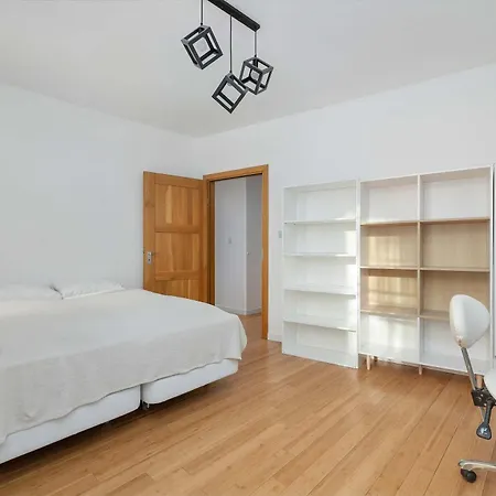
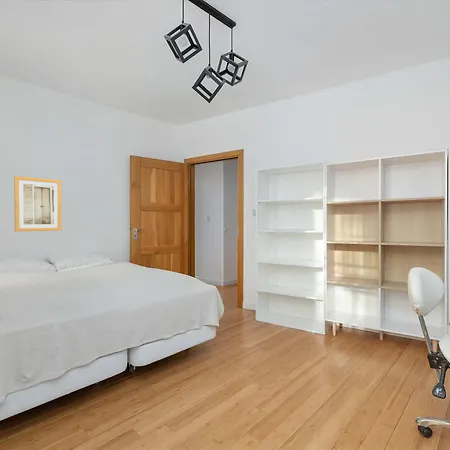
+ wall art (39, 204)
